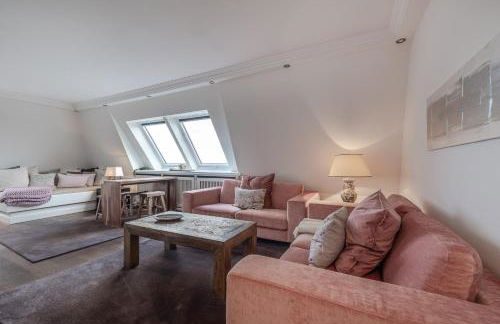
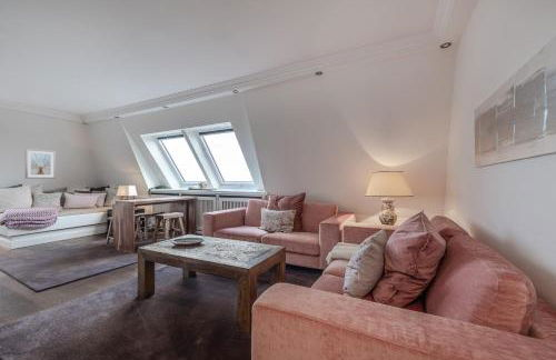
+ picture frame (40, 163)
